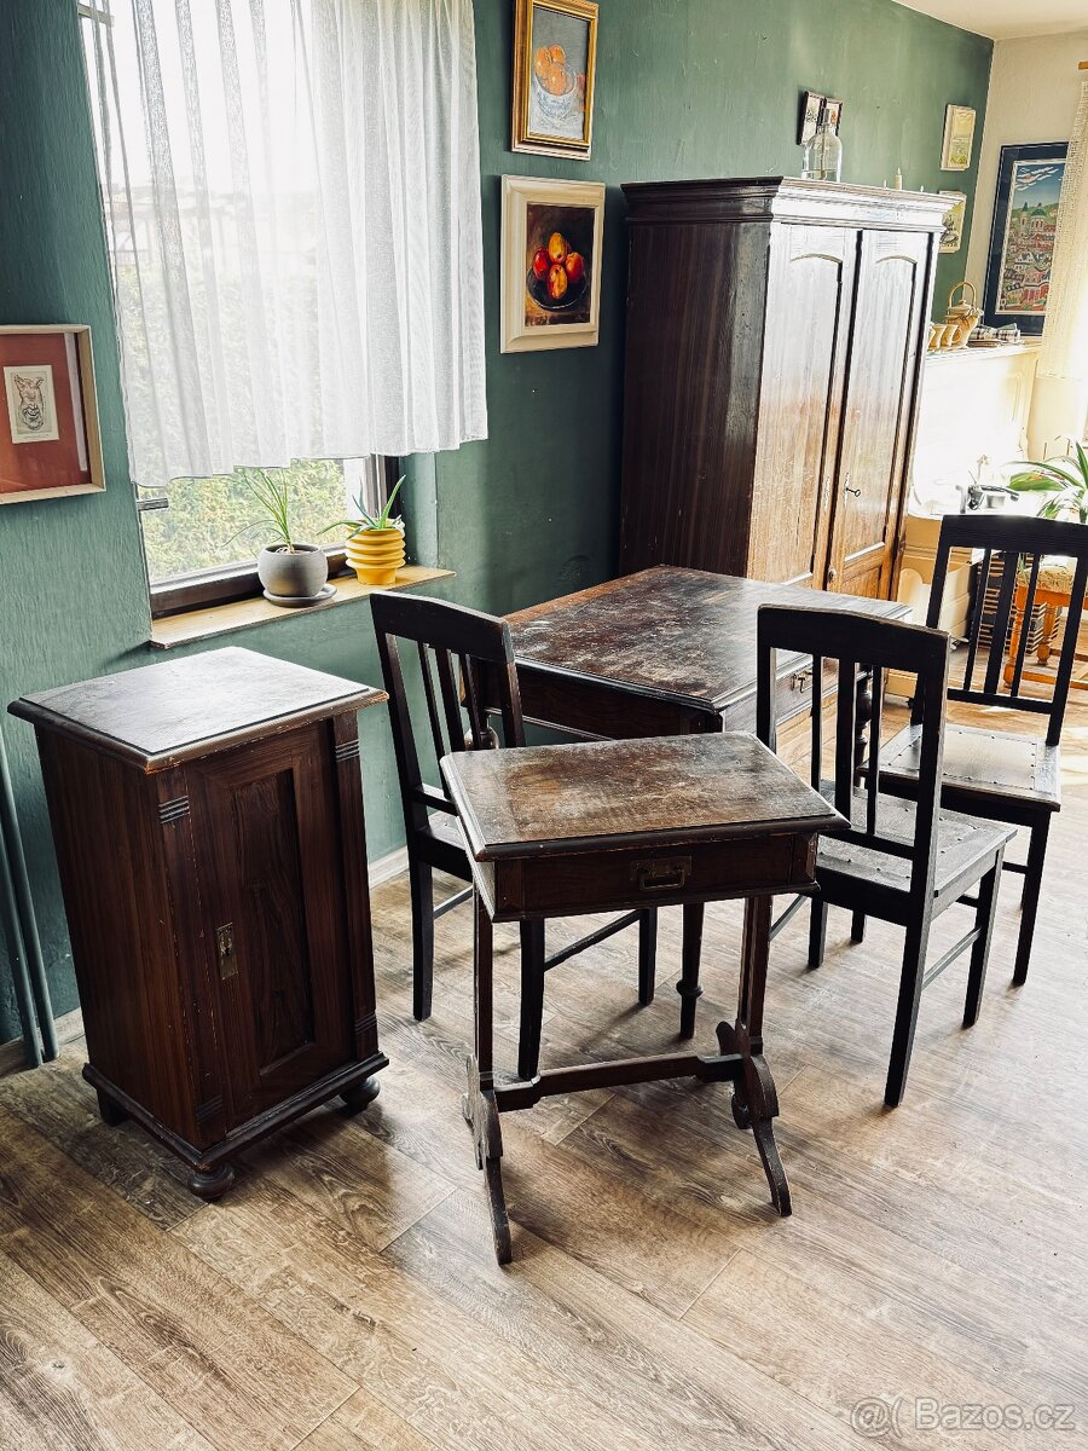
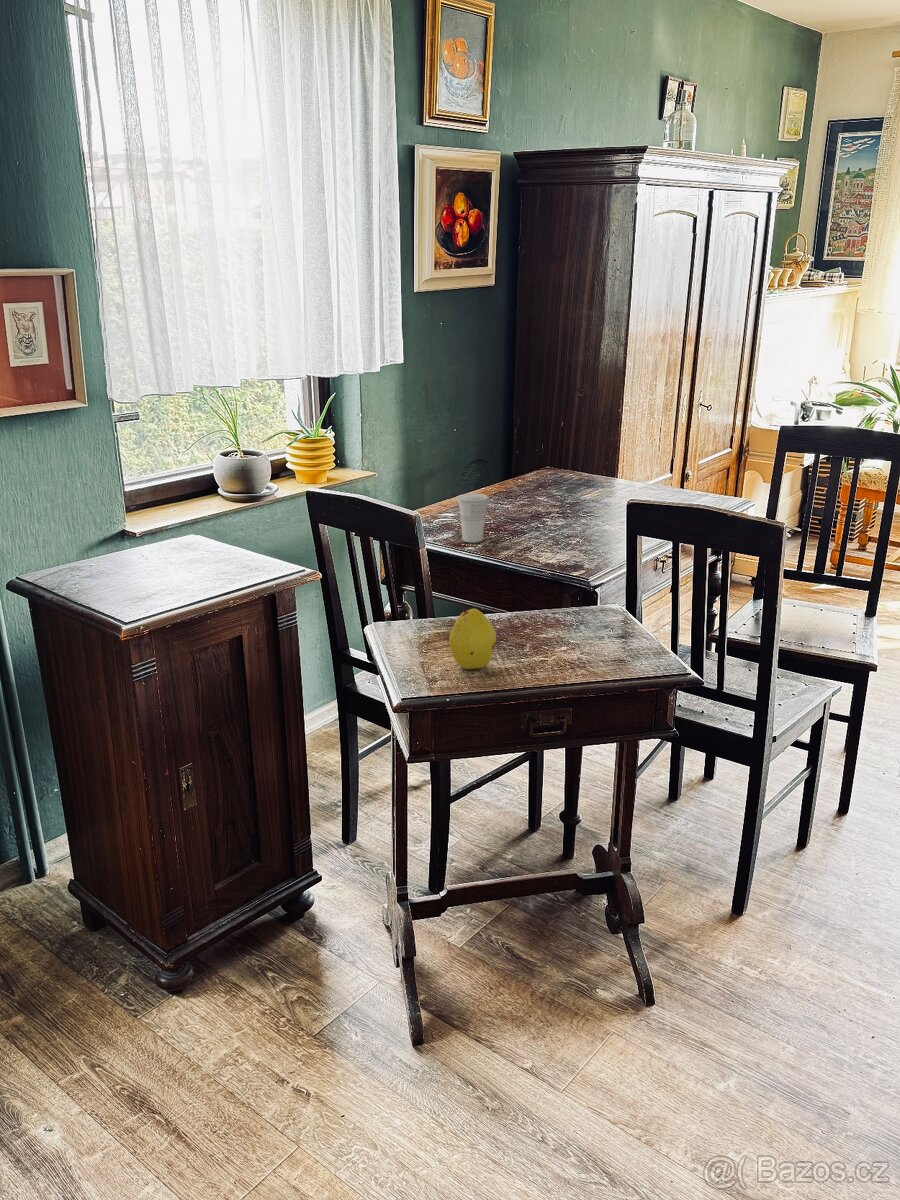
+ fruit (472, 637)
+ cup (472, 518)
